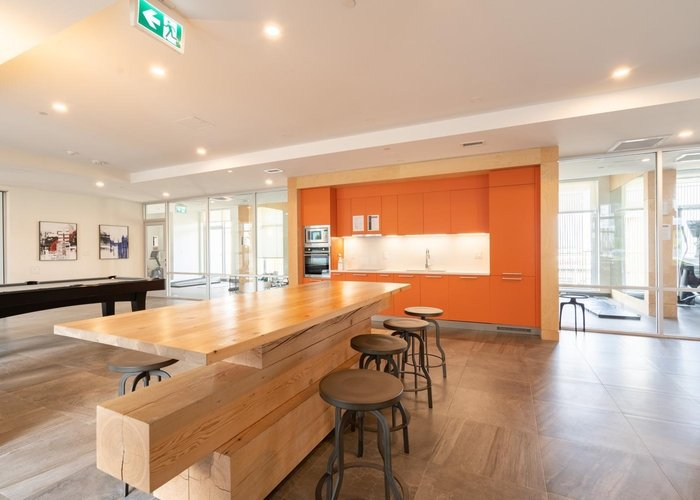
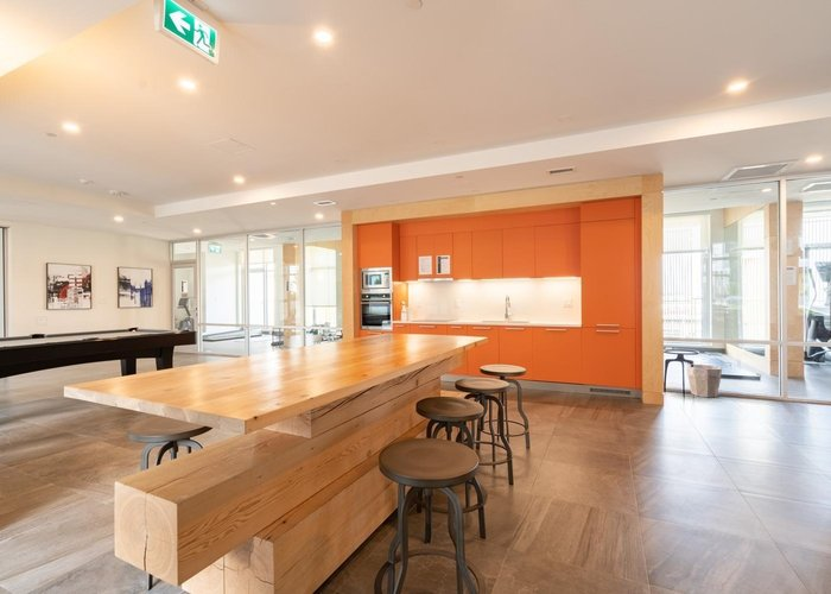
+ waste bin (704, 380)
